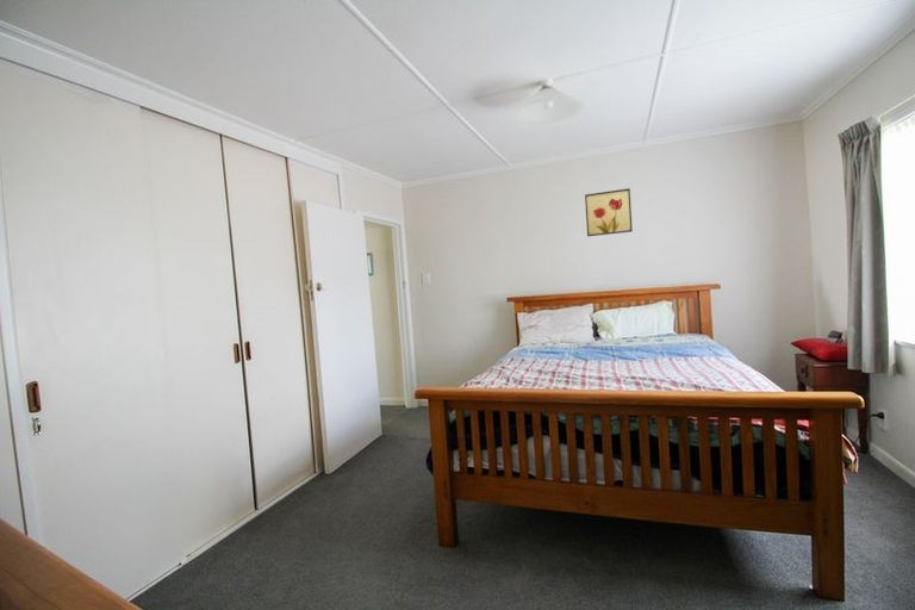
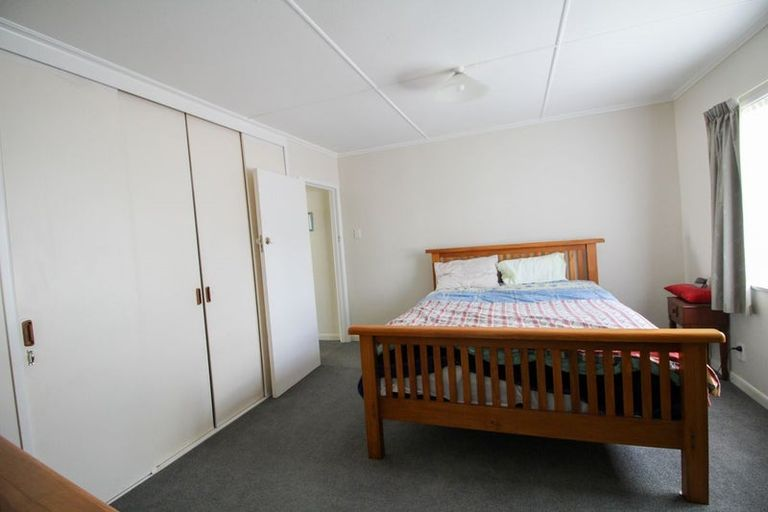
- wall art (608, 212)
